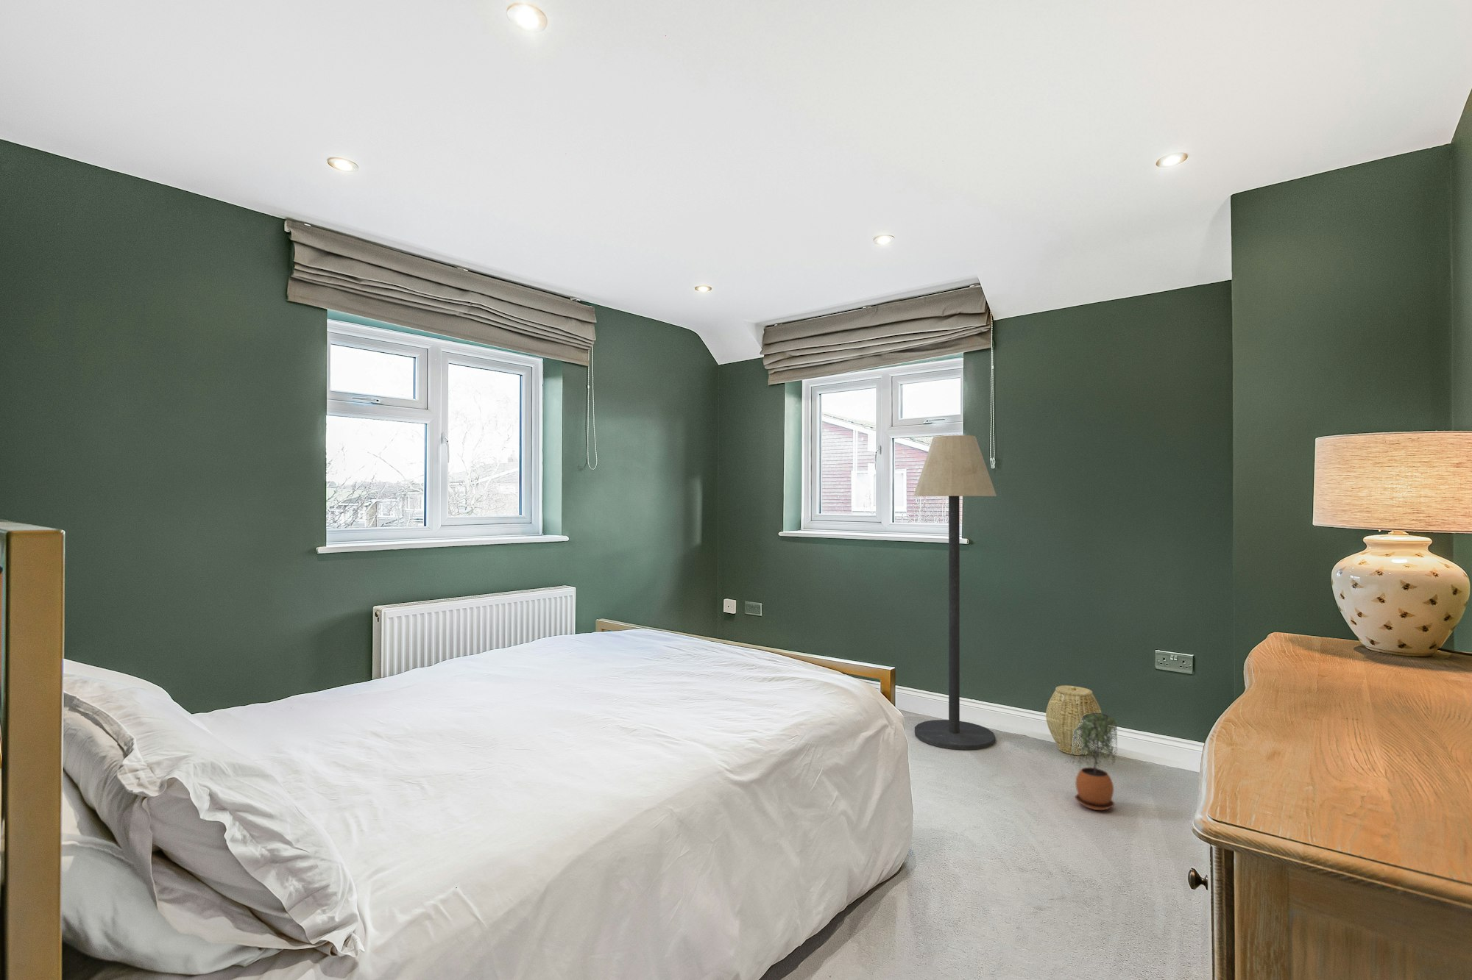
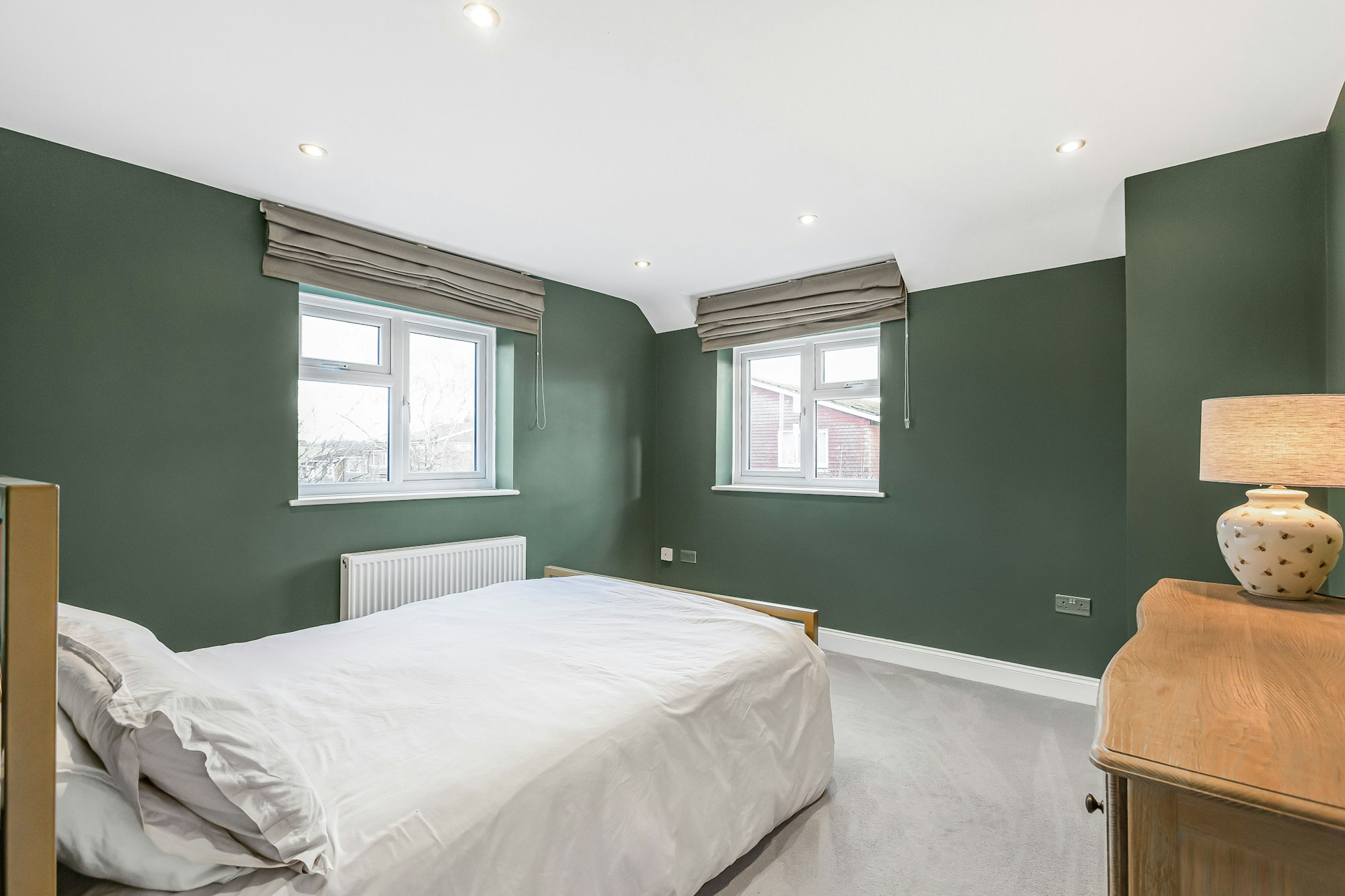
- floor lamp (954, 586)
- potted plant (1093, 759)
- woven basket (1074, 718)
